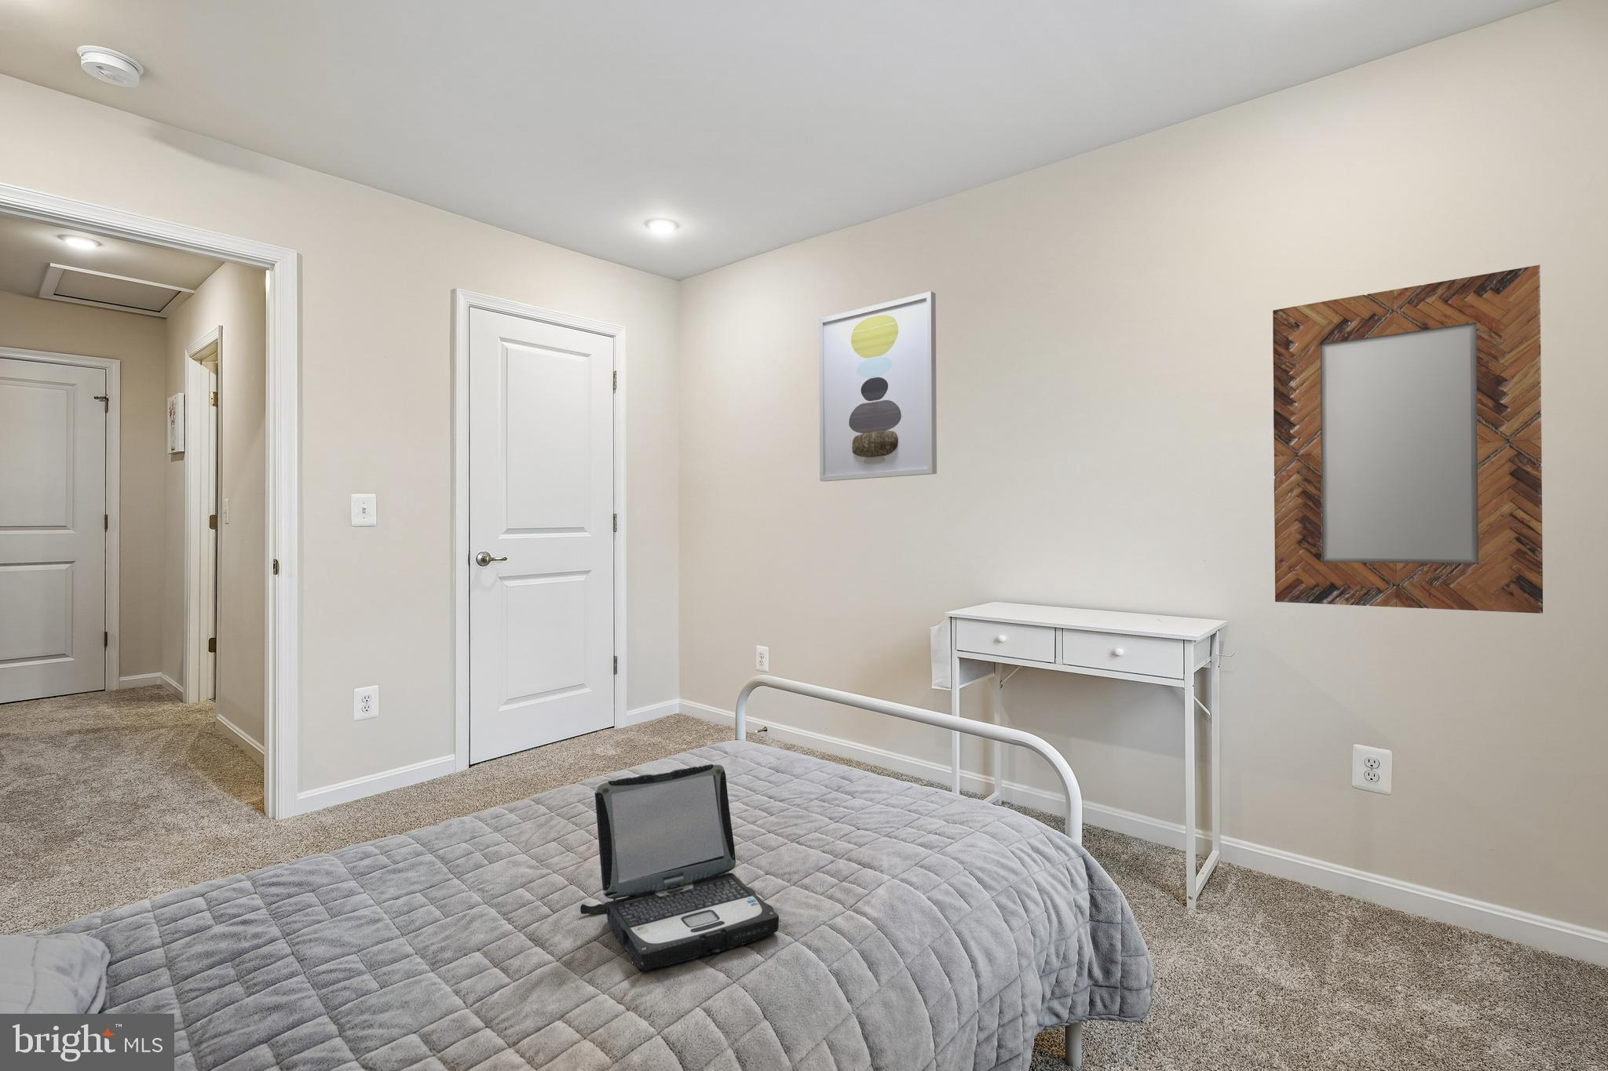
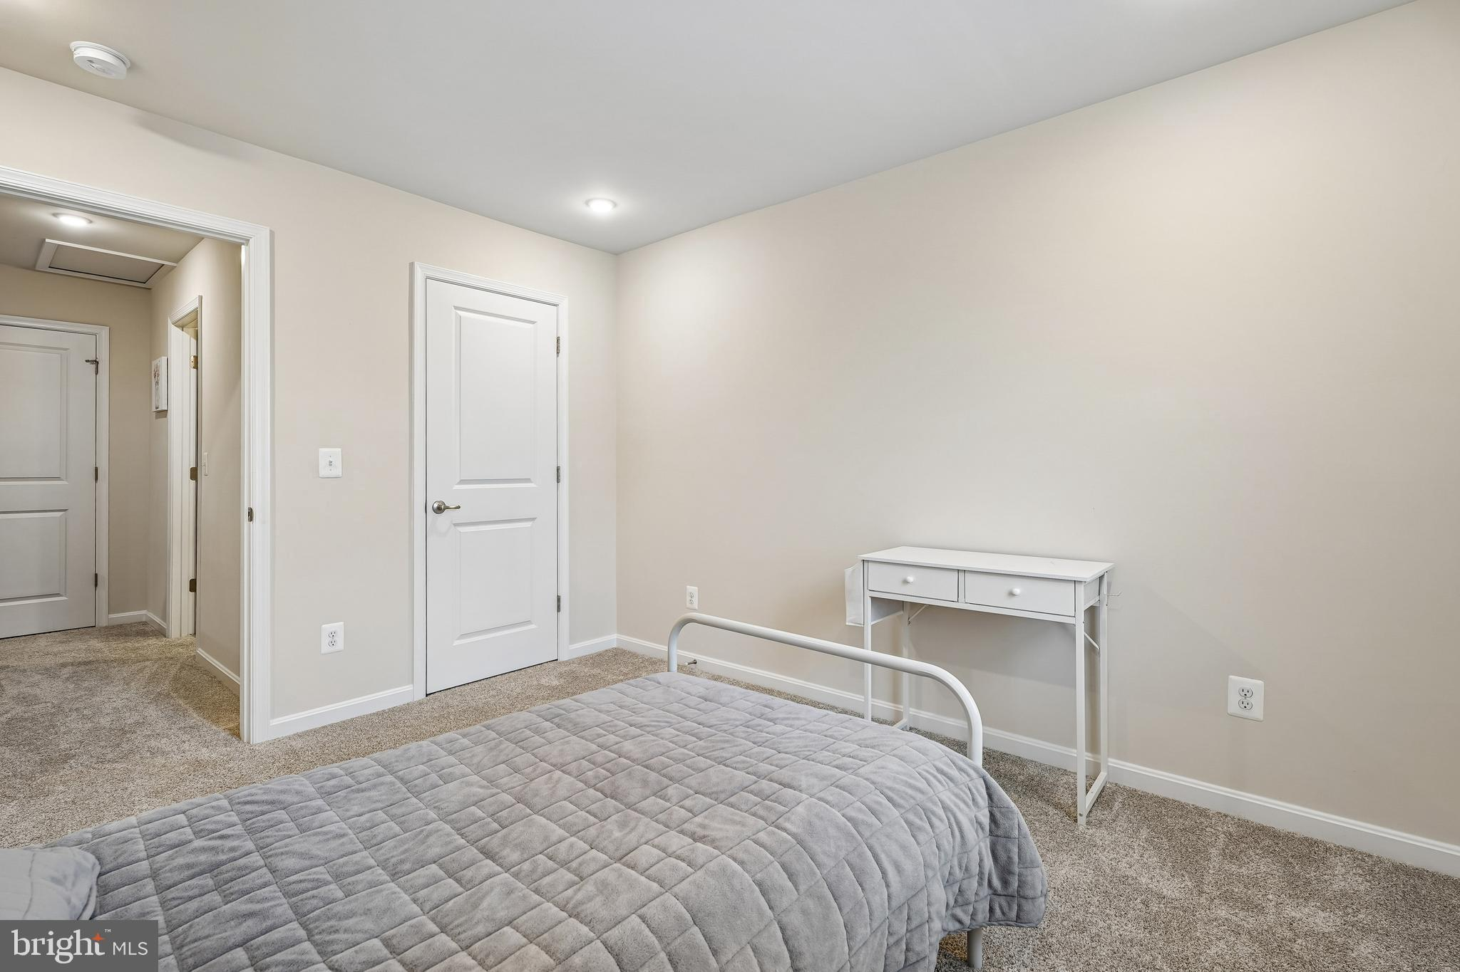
- laptop (677, 856)
- wall art (873, 392)
- home mirror (1396, 448)
